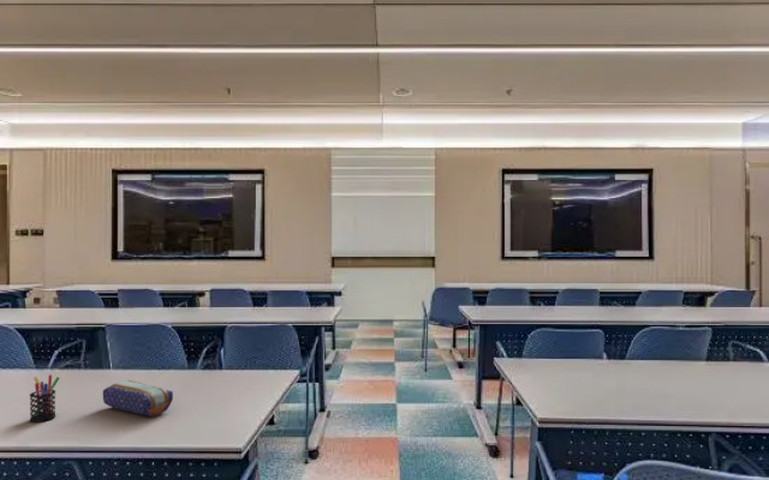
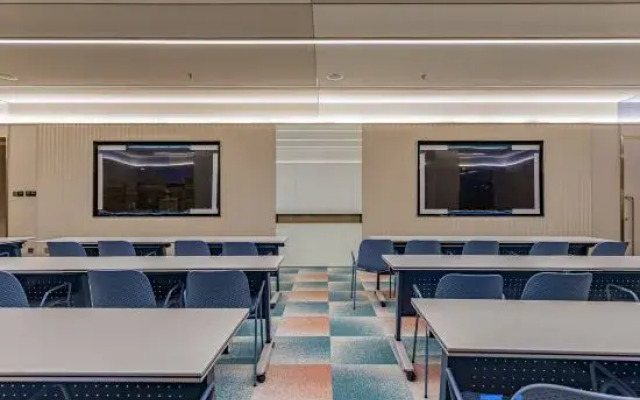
- pencil case (137, 396)
- pen holder (46, 395)
